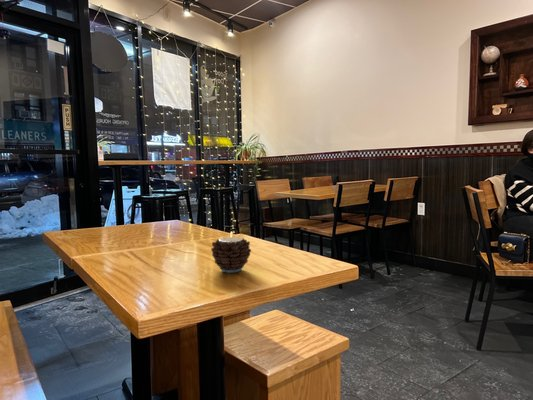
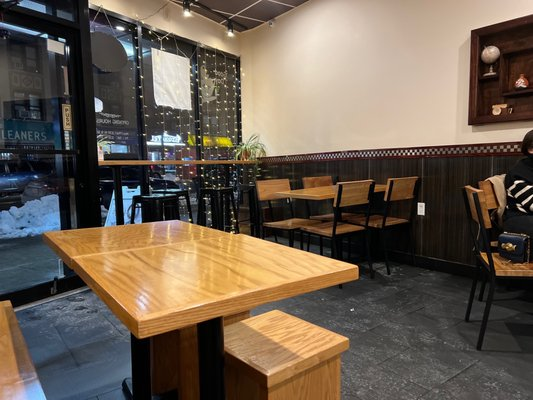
- candle (231, 251)
